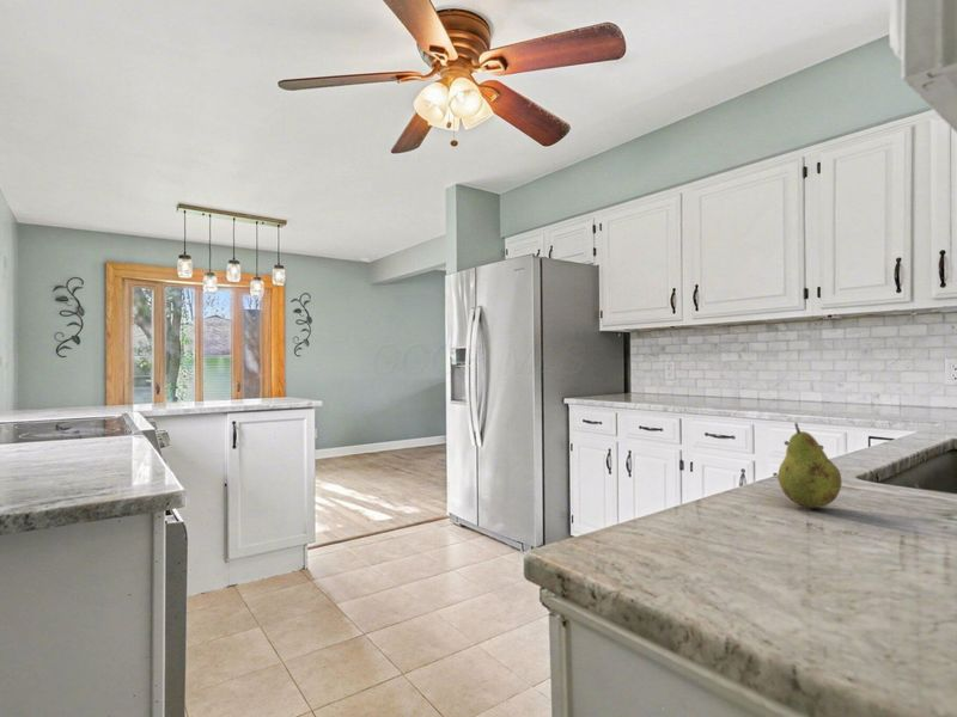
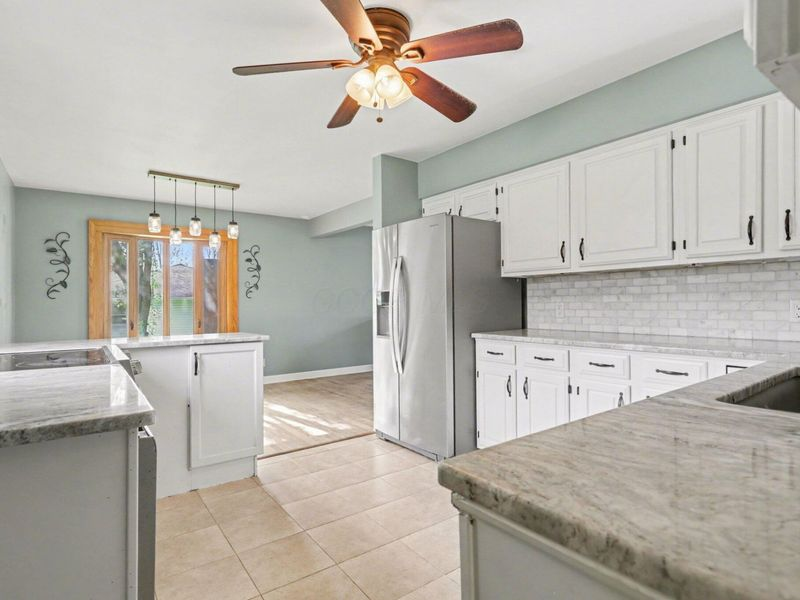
- fruit (810, 465)
